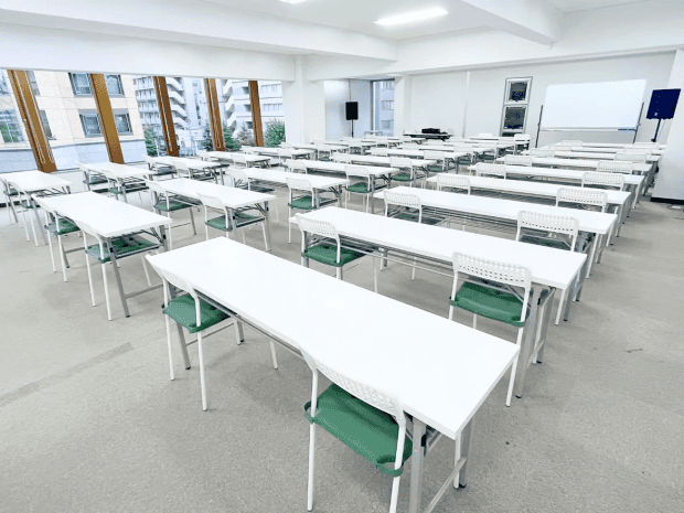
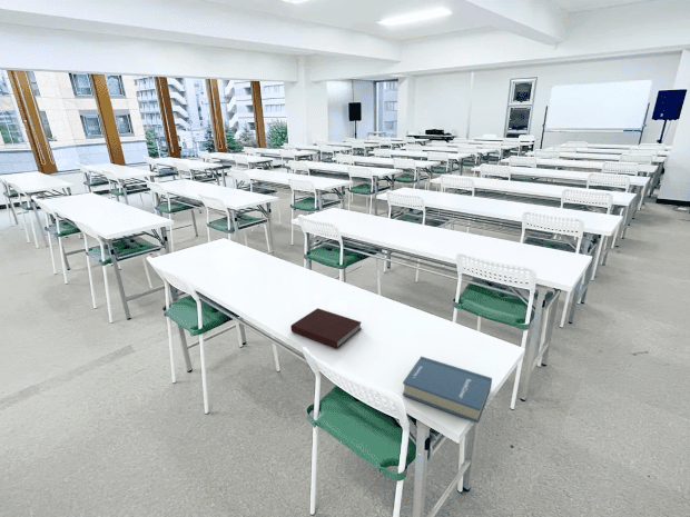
+ notebook (326, 326)
+ hardback book (447, 385)
